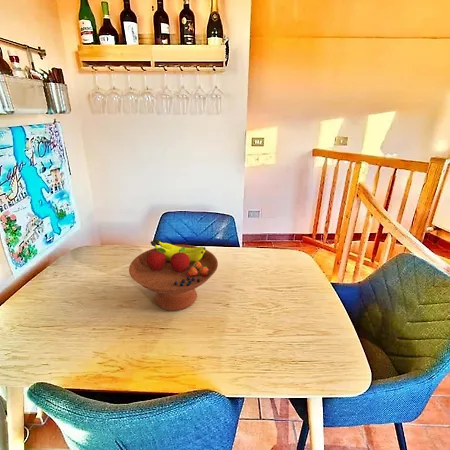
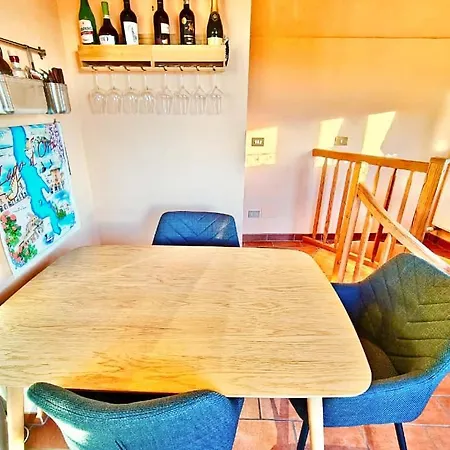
- fruit bowl (174, 275)
